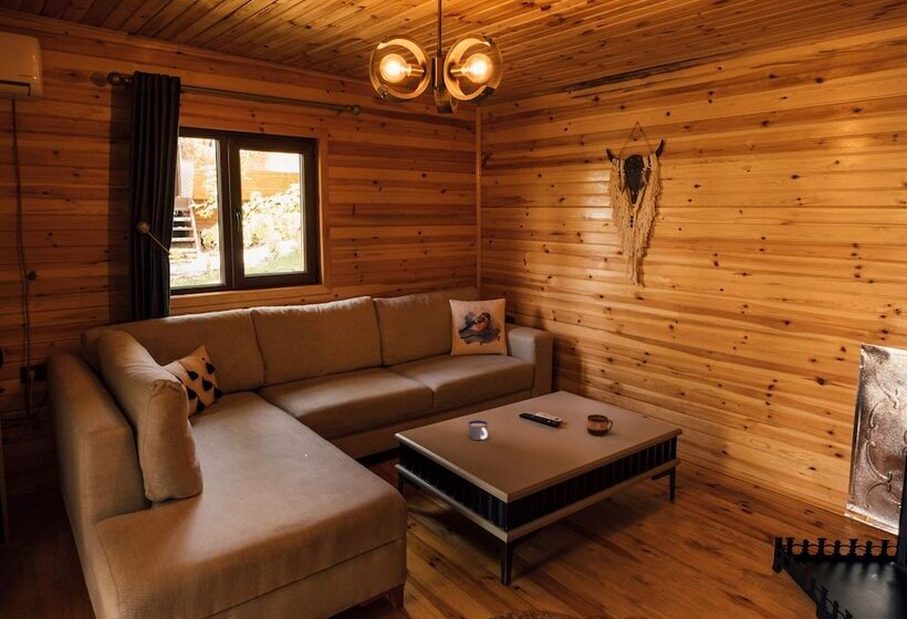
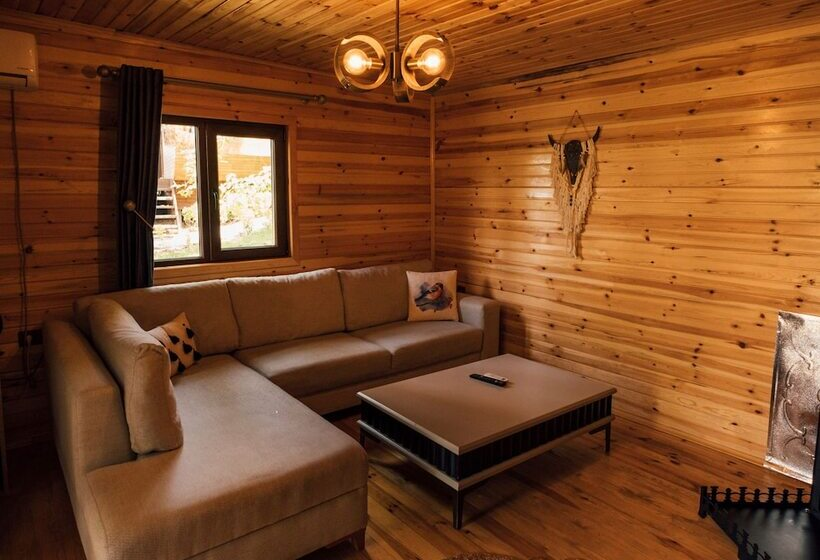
- cup (597, 424)
- cup (479, 431)
